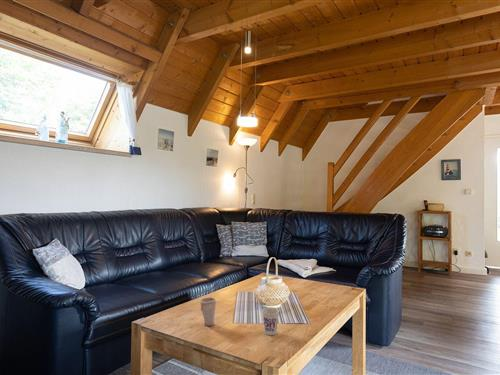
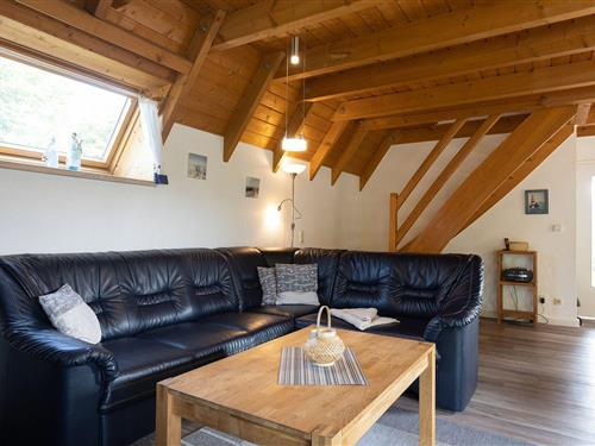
- cup (207, 311)
- cup (270, 321)
